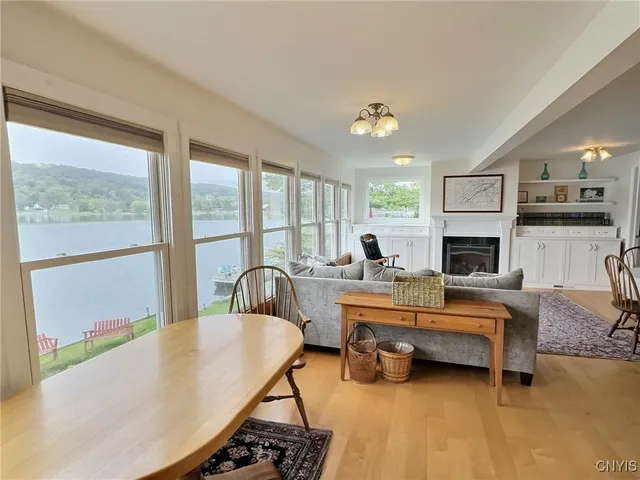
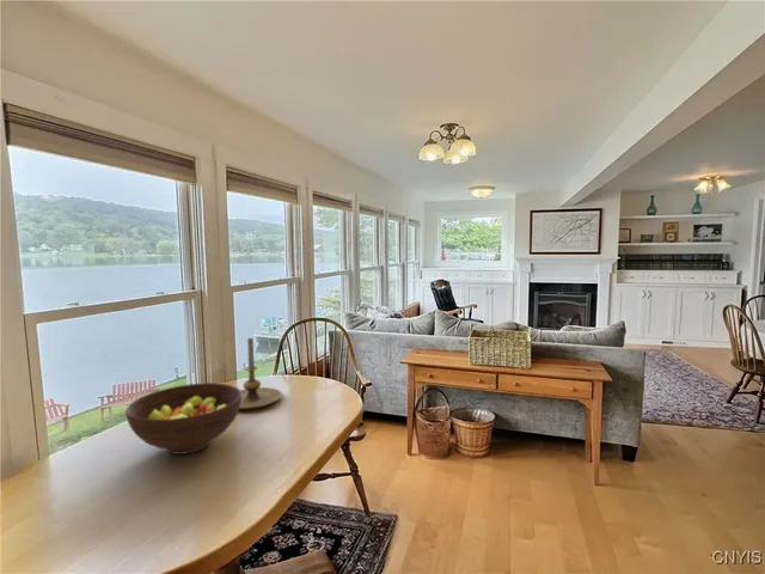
+ fruit bowl (188, 422)
+ candle holder (251, 368)
